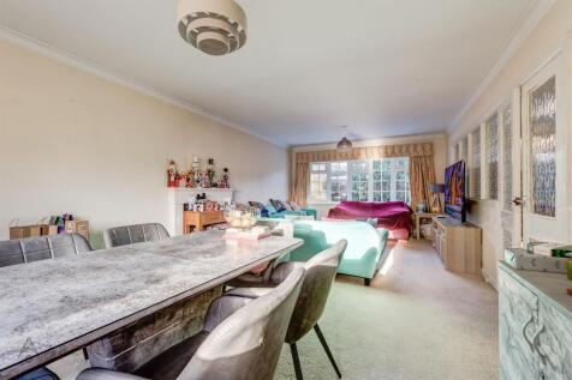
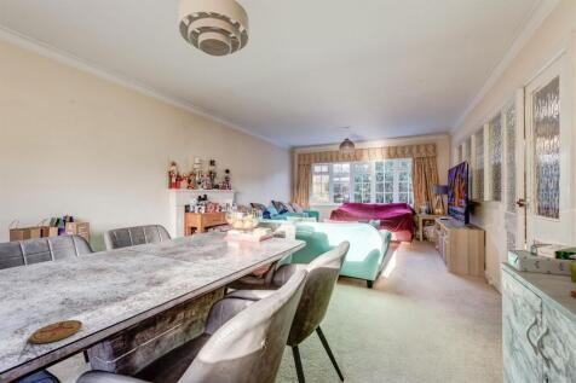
+ coaster (57, 330)
